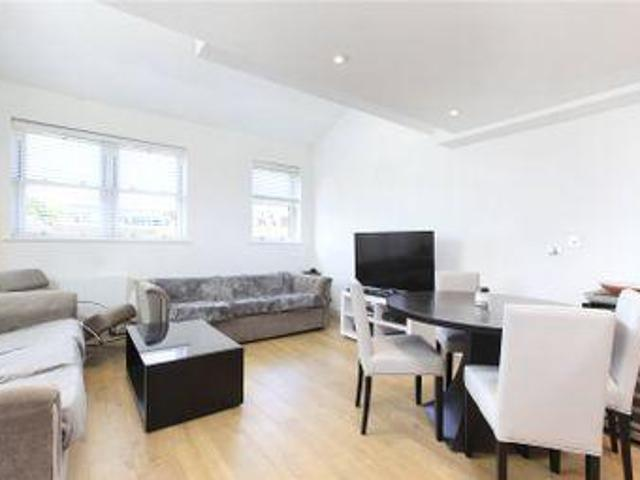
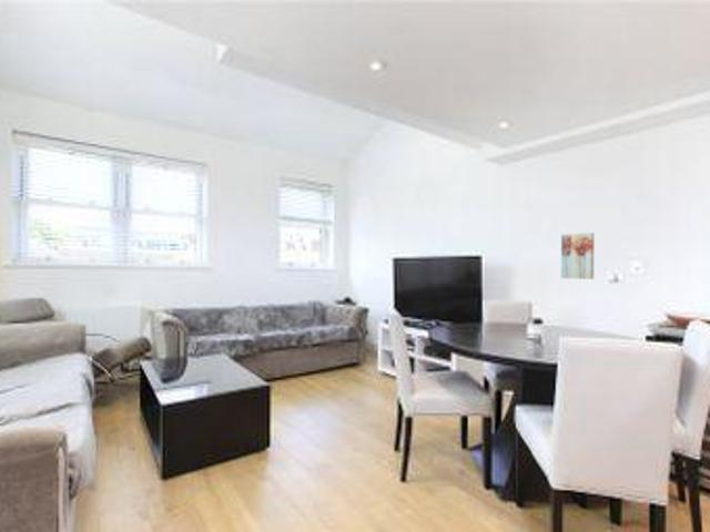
+ wall art (577, 256)
